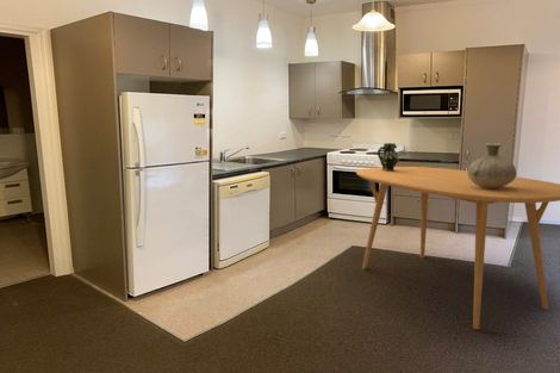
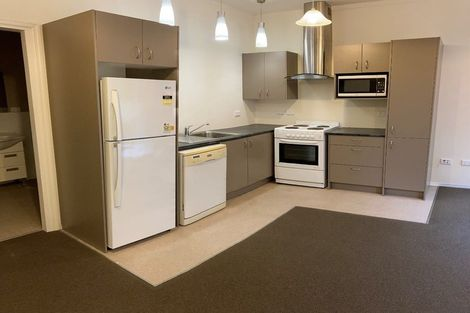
- dining table (425, 230)
- vase (492, 166)
- ceramic pitcher (387, 156)
